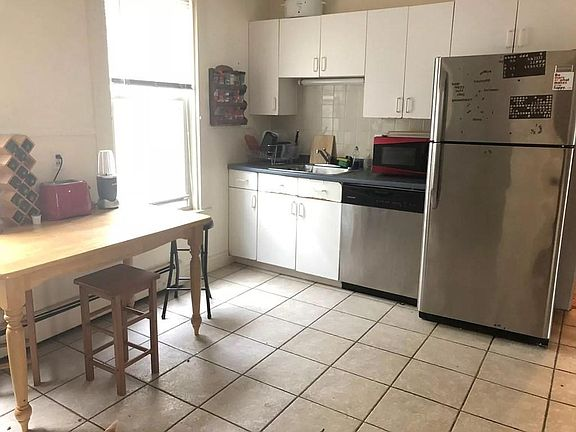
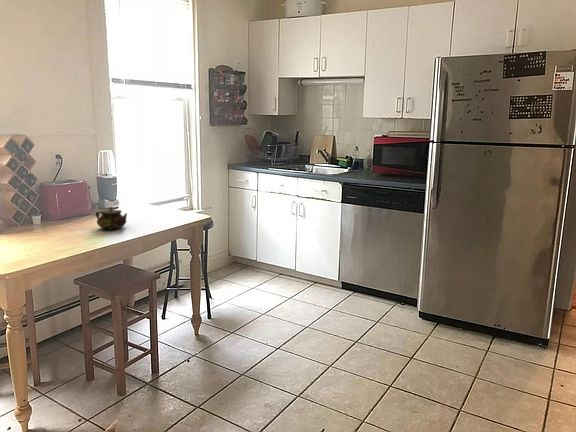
+ teapot (111, 217)
